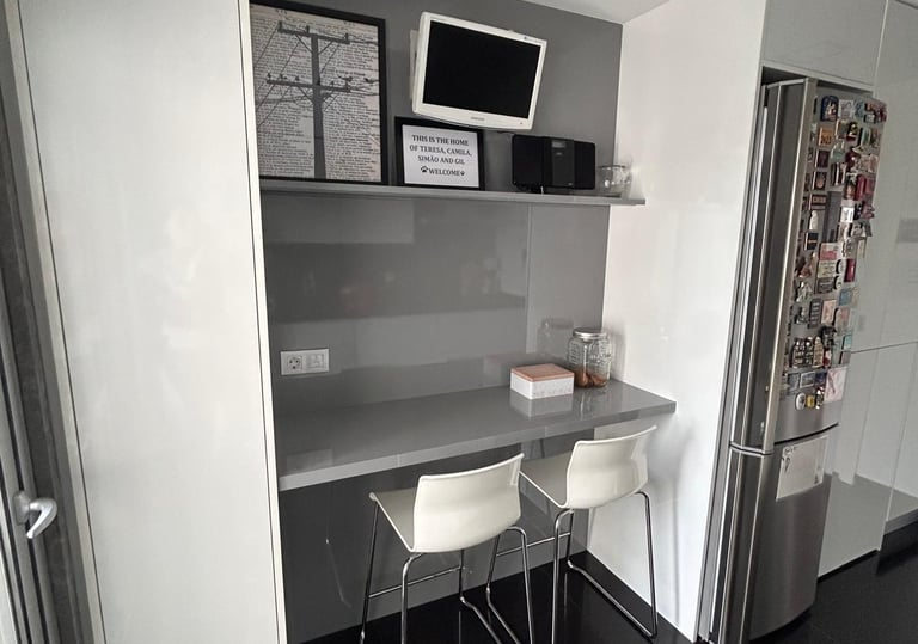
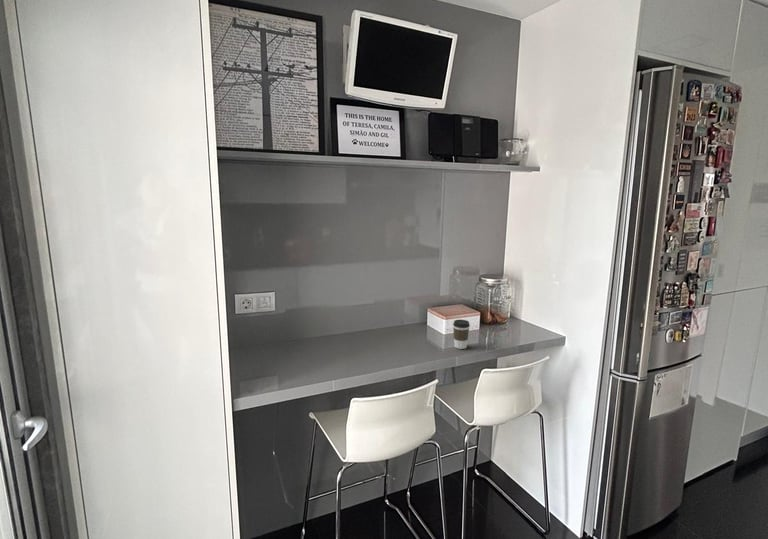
+ coffee cup (461, 334)
